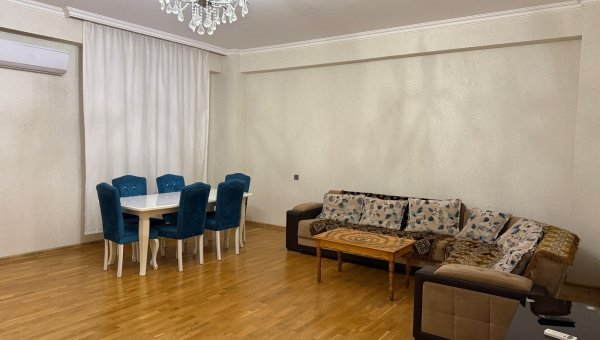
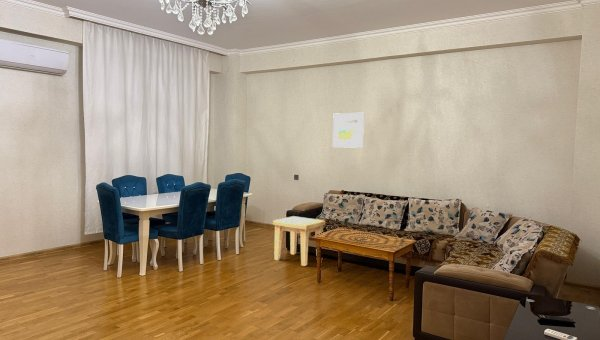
+ side table (296, 239)
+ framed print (347, 130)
